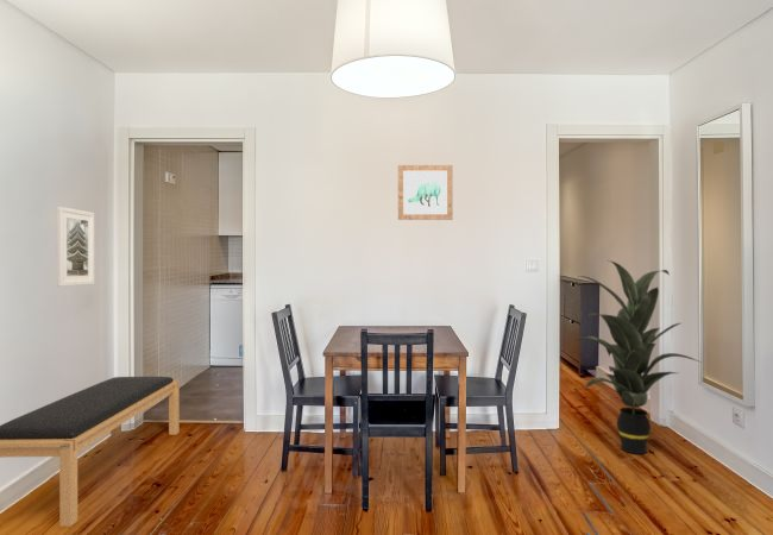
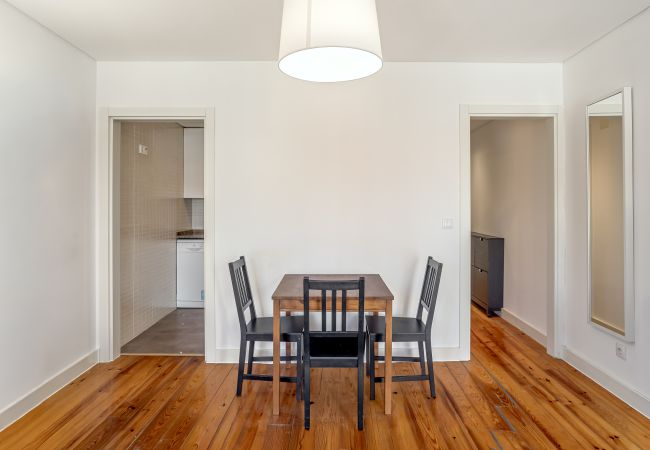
- indoor plant (624, 353)
- bench (96, 433)
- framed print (76, 247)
- wall art (425, 193)
